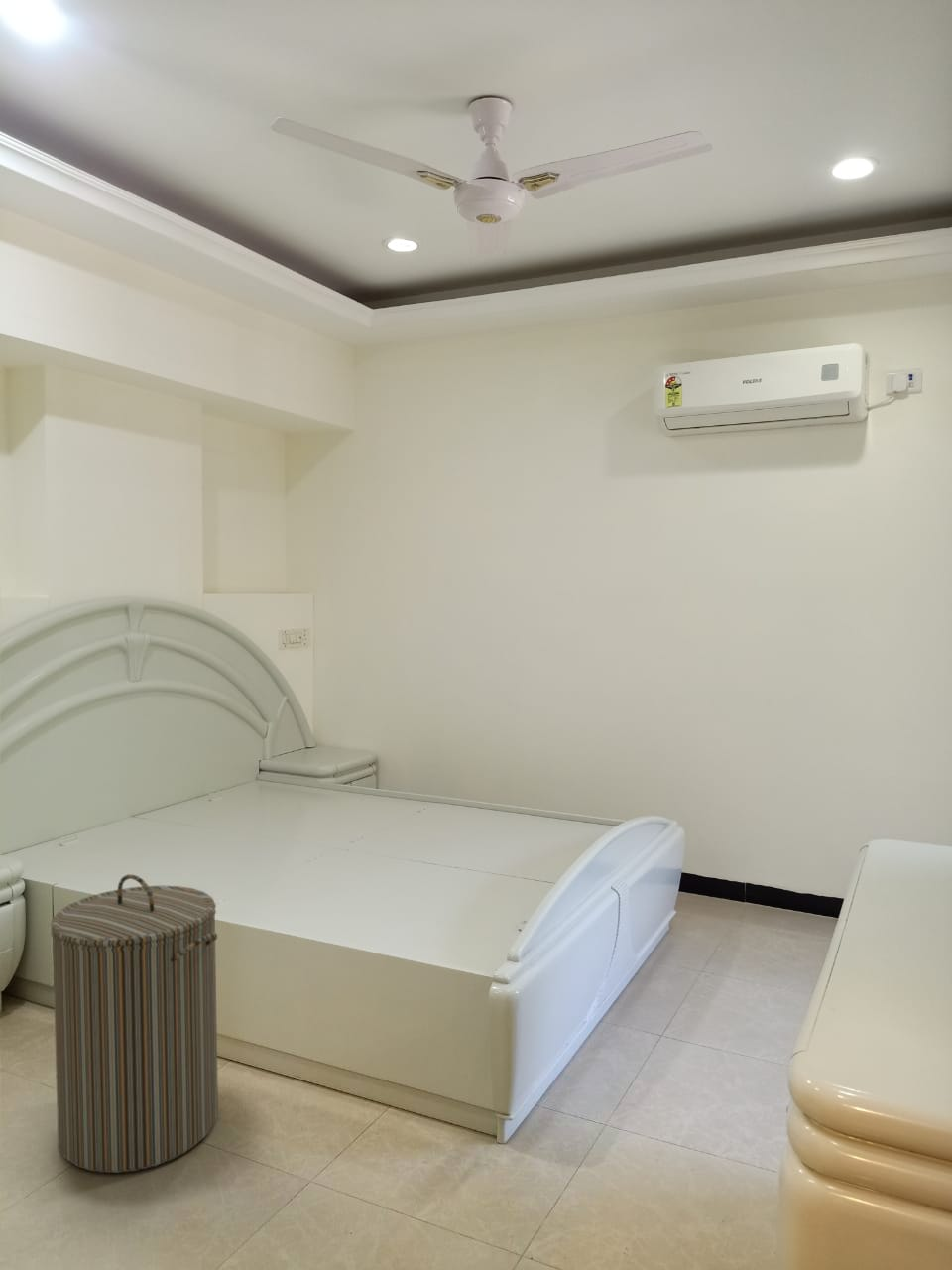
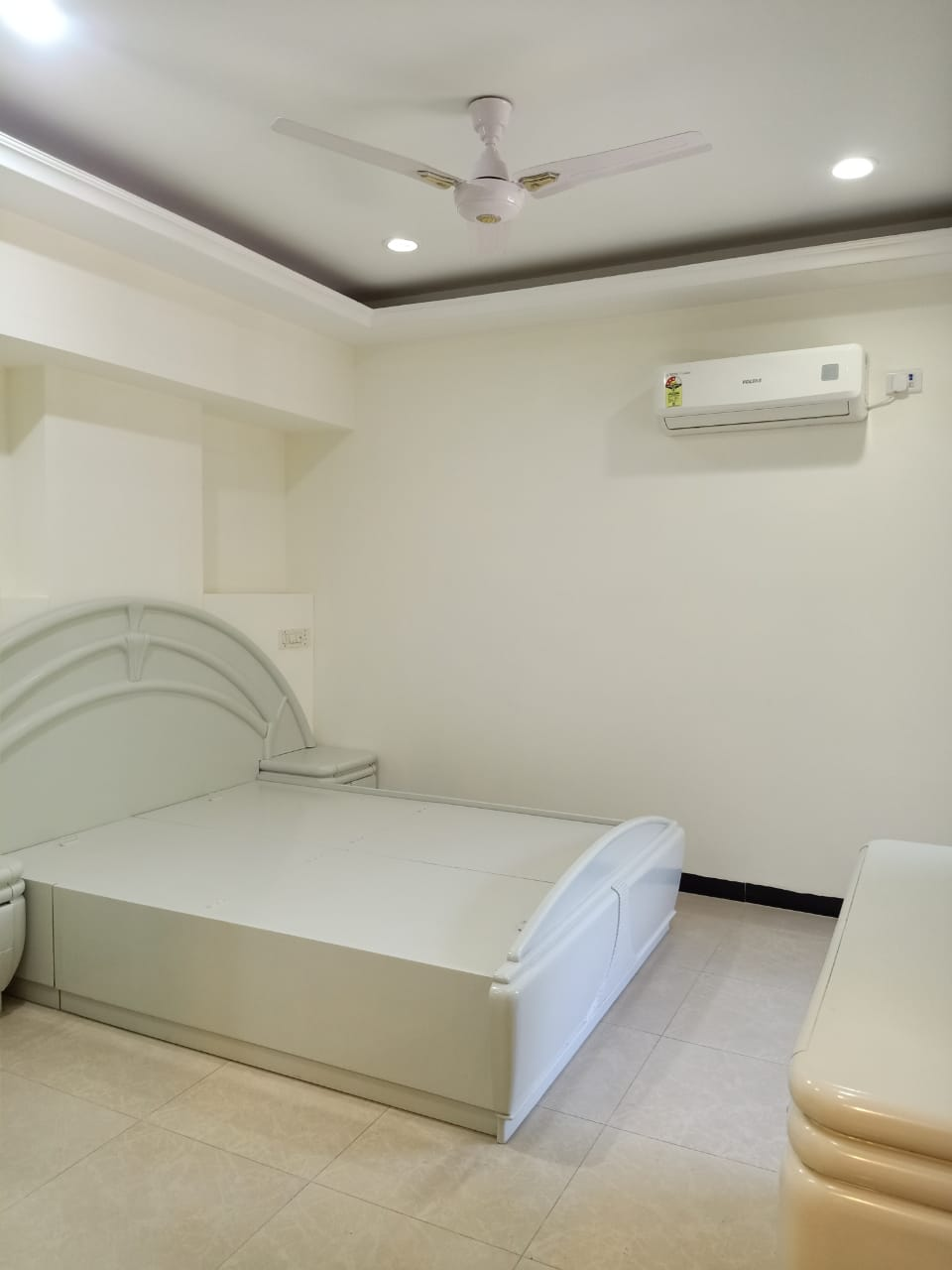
- laundry hamper (137, 1001)
